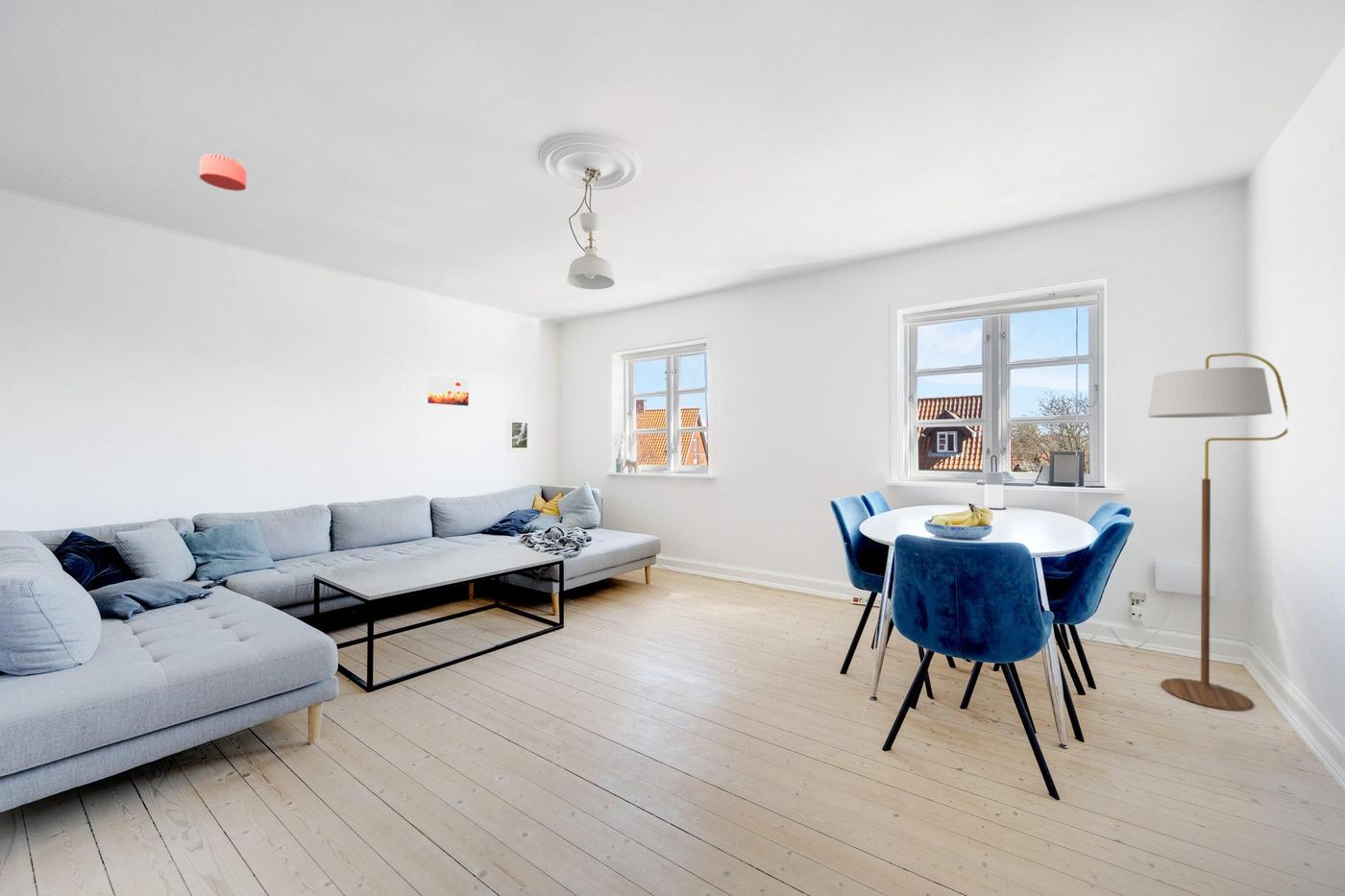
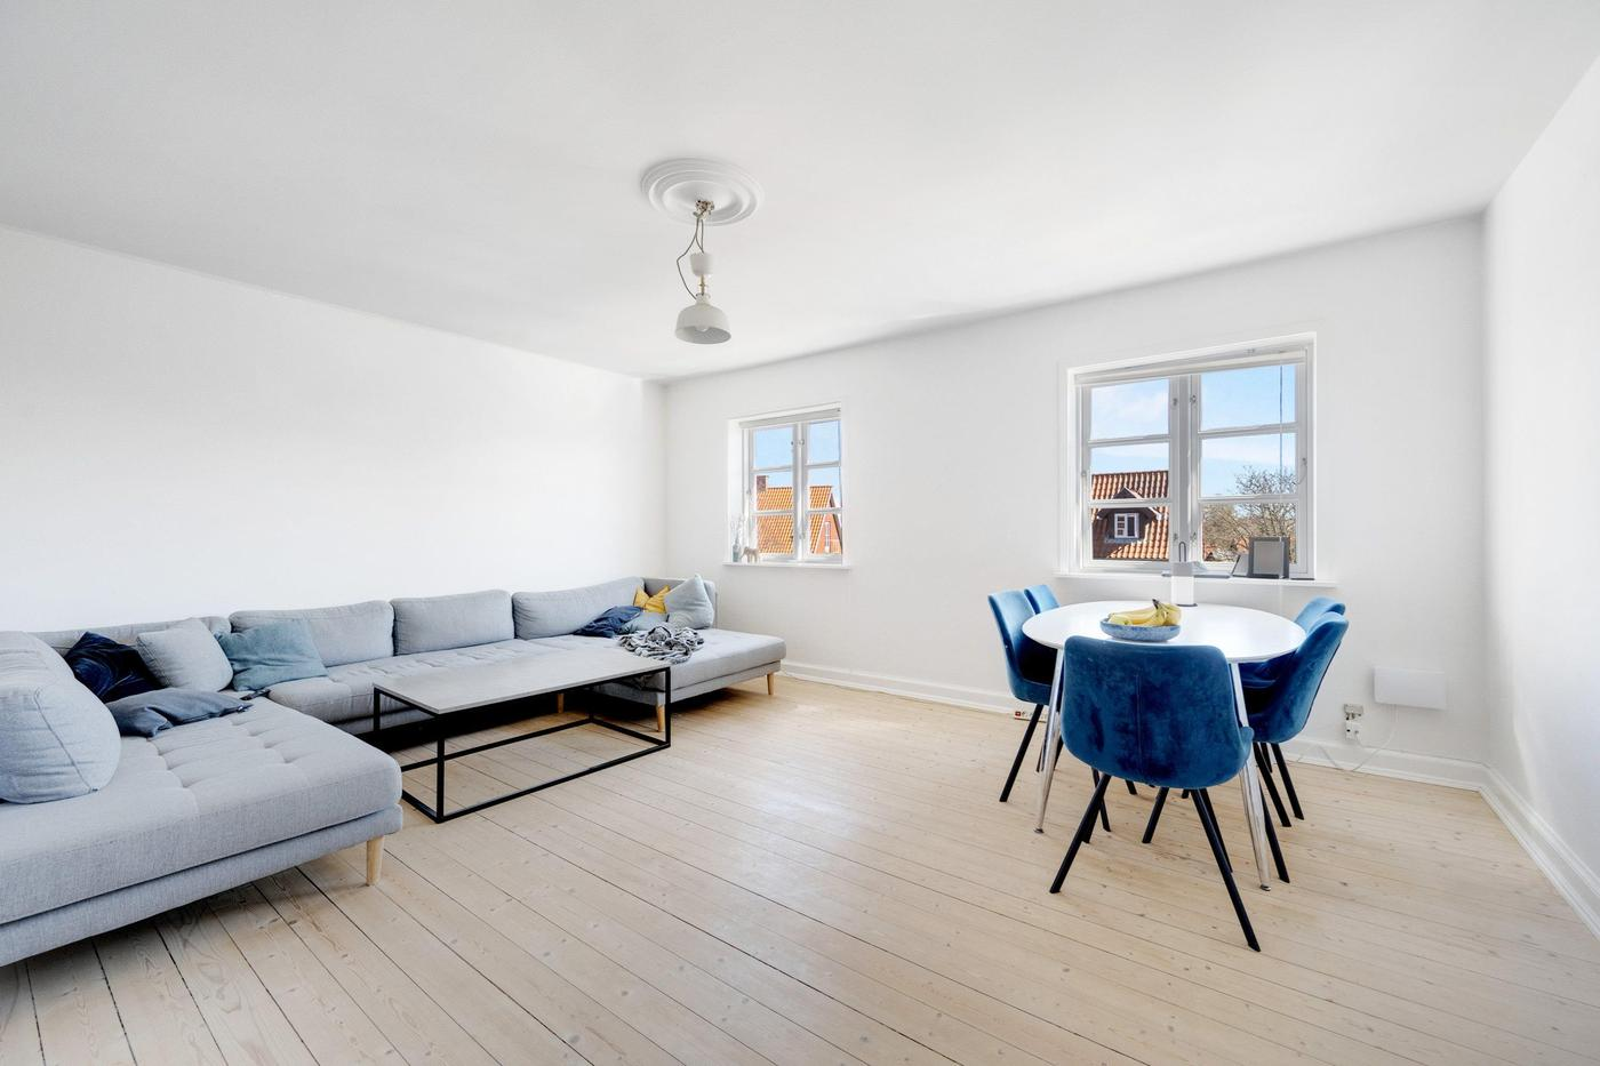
- wall art (449, 390)
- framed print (519, 435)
- smoke detector (223, 171)
- floor lamp (1210, 524)
